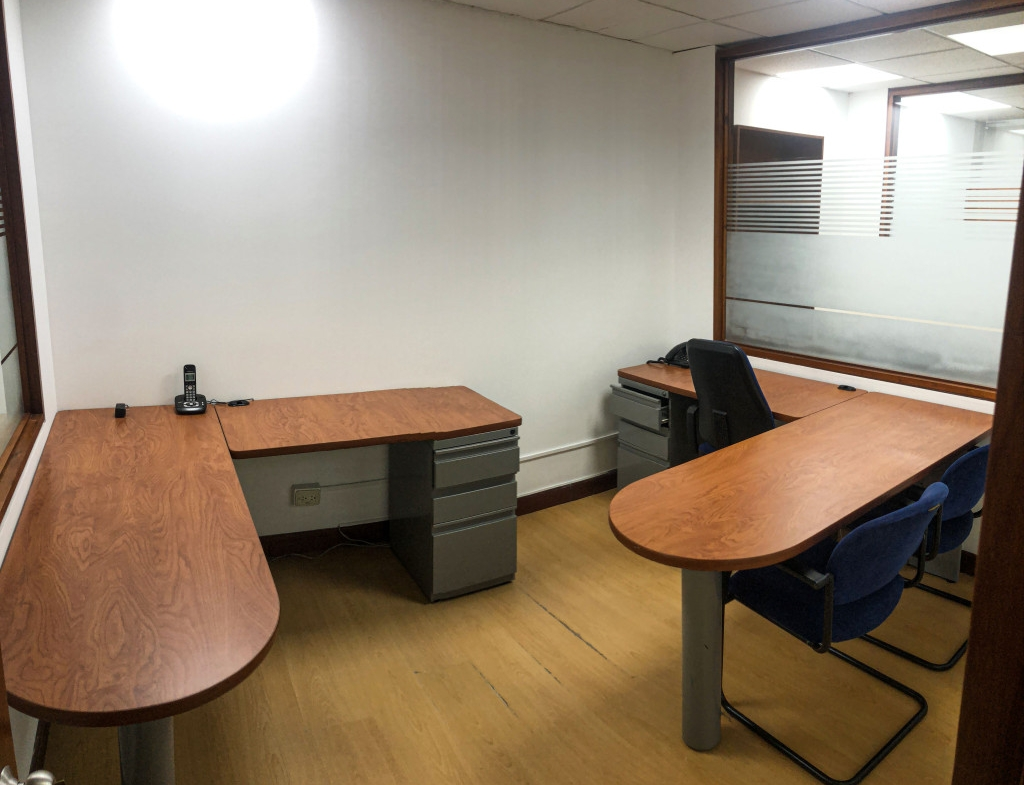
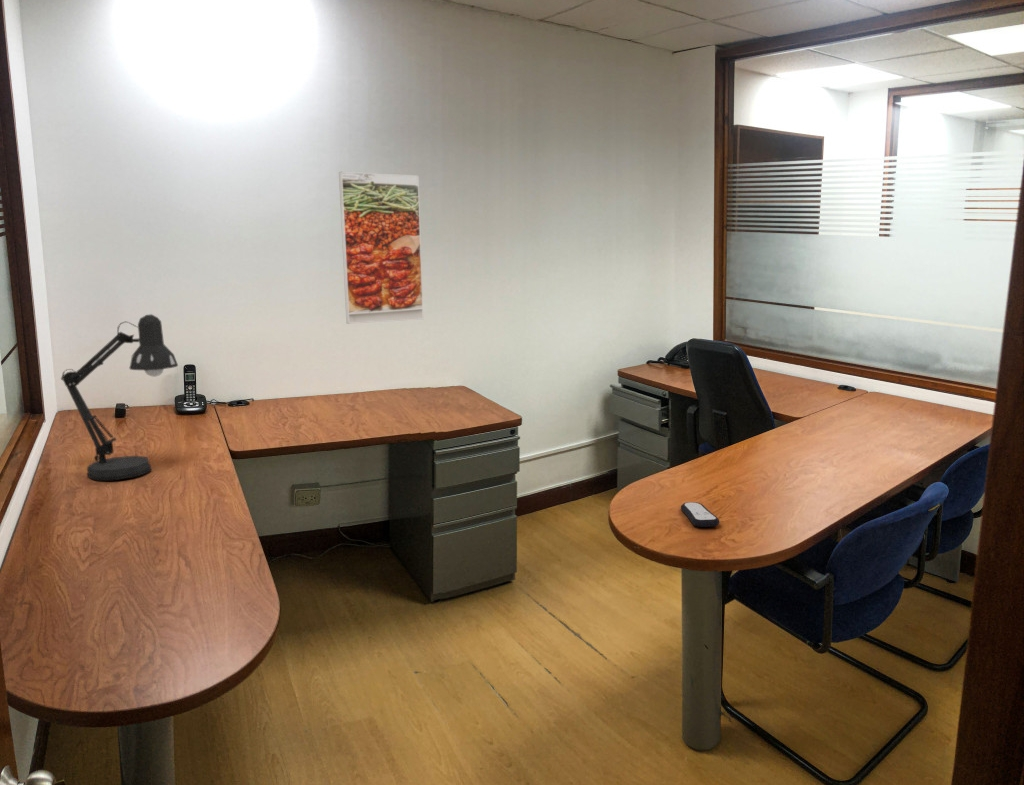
+ remote control (698, 513)
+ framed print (382, 248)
+ desk lamp (131, 369)
